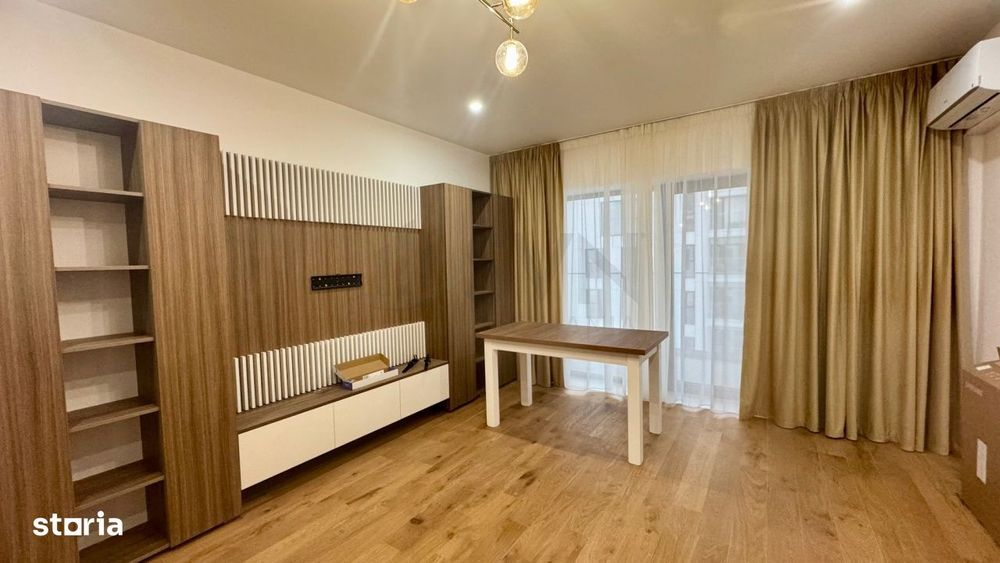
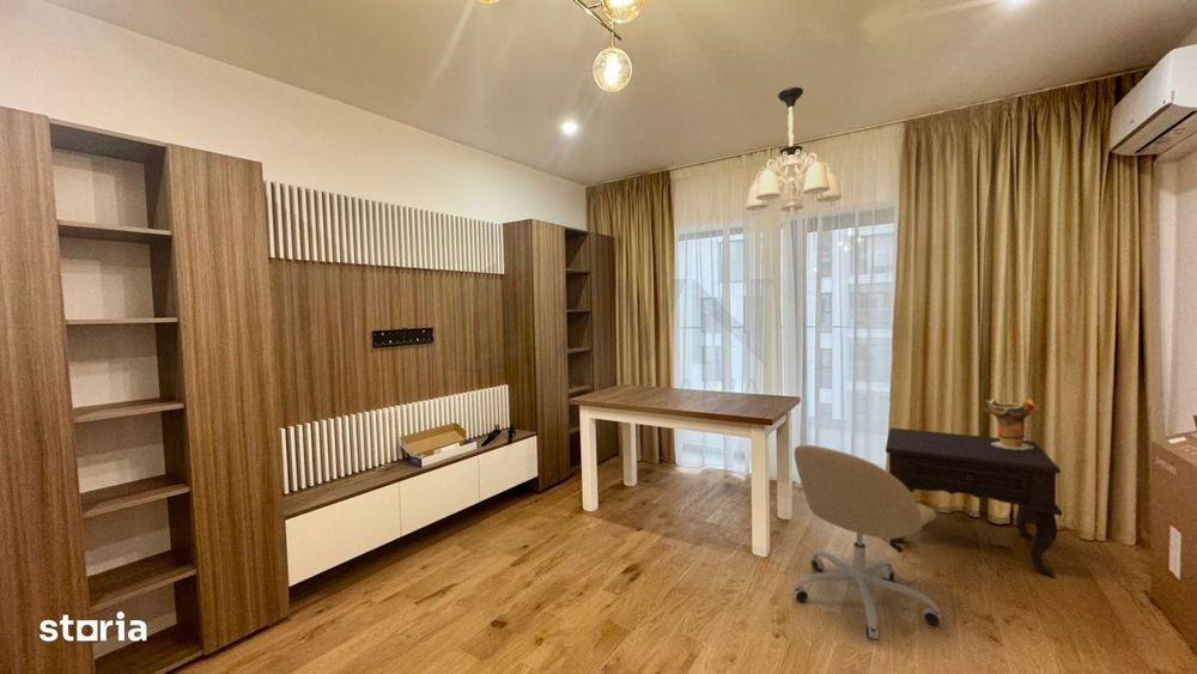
+ decorative vase (1009, 424)
+ chandelier (791, 154)
+ side table (960, 492)
+ office chair (861, 518)
